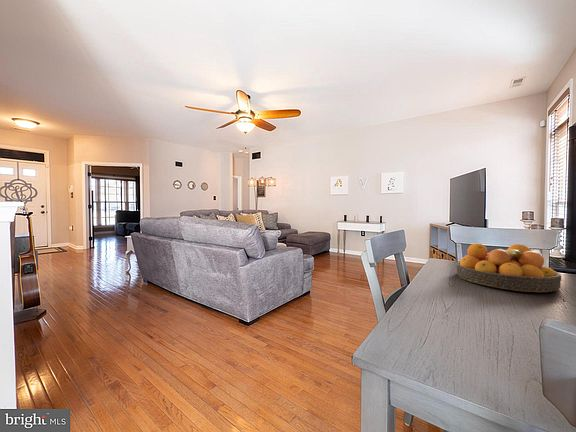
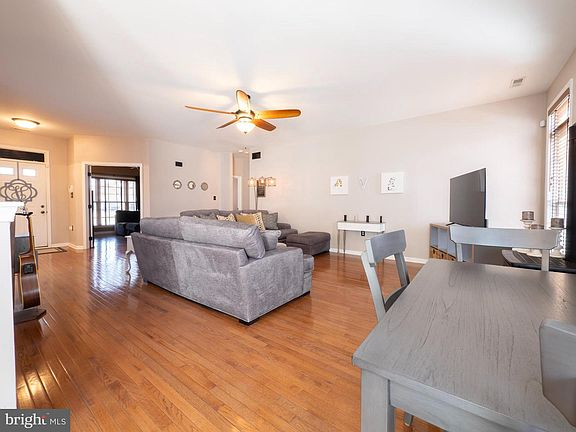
- fruit bowl (503, 262)
